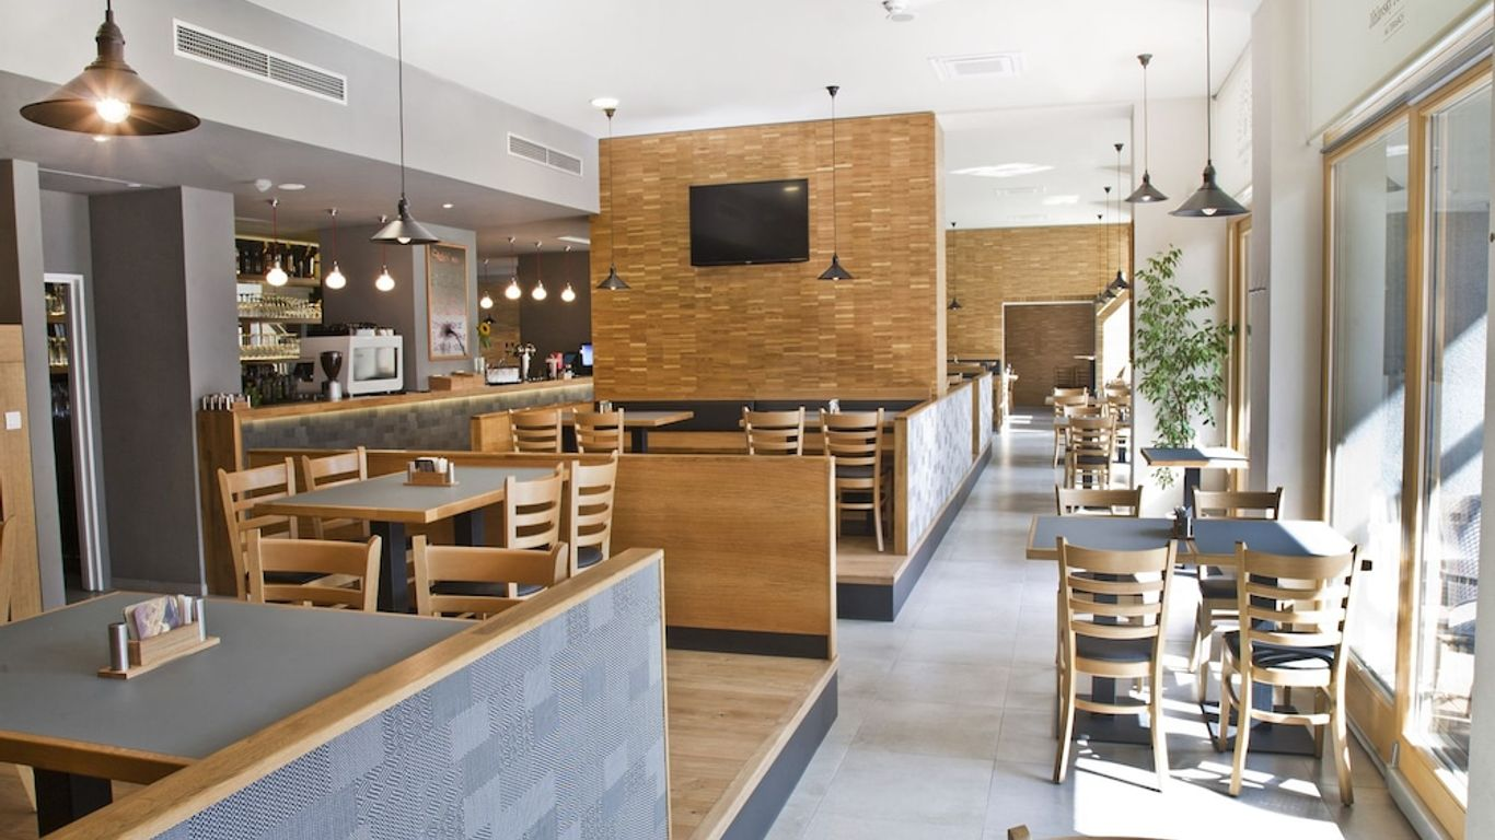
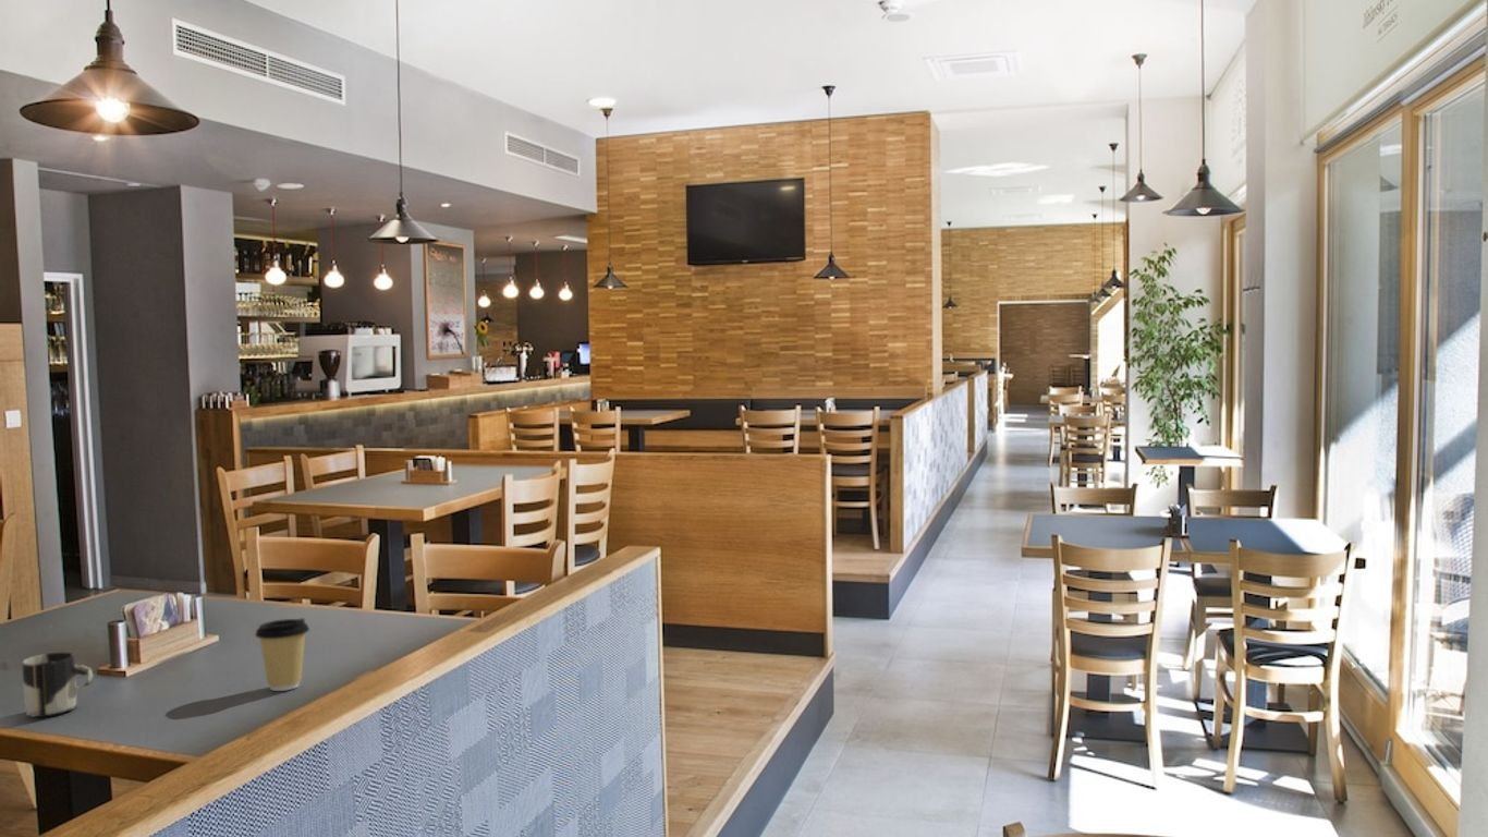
+ cup (59, 683)
+ coffee cup (283, 654)
